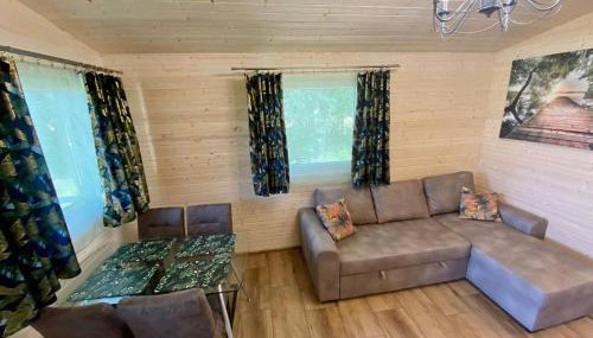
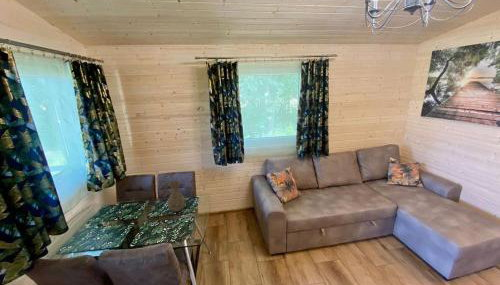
+ vase (175, 196)
